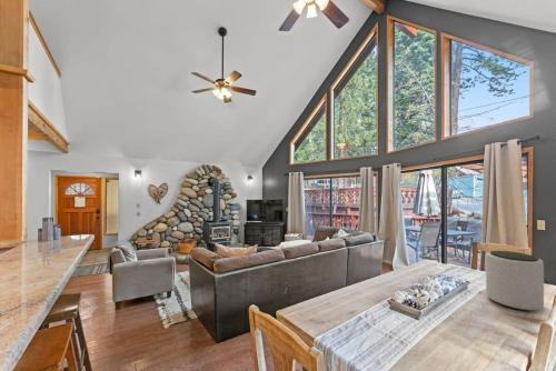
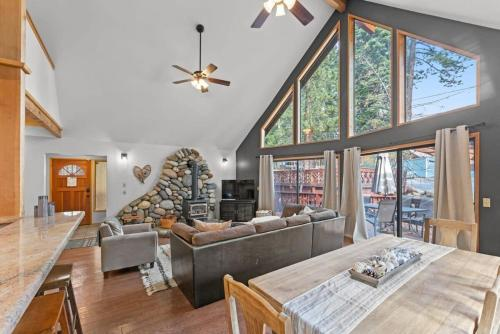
- plant pot (513, 278)
